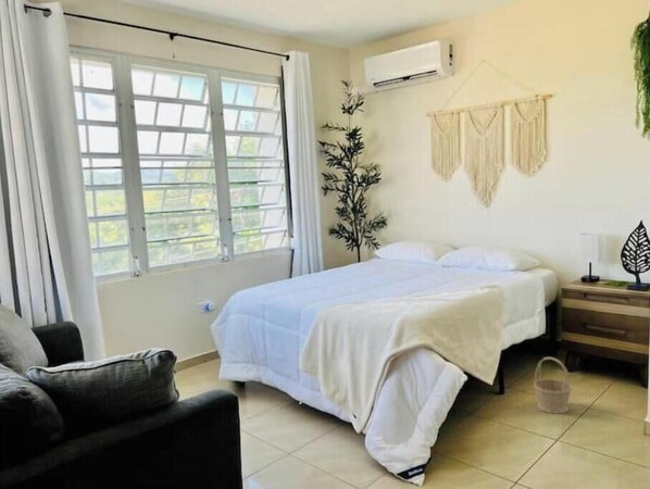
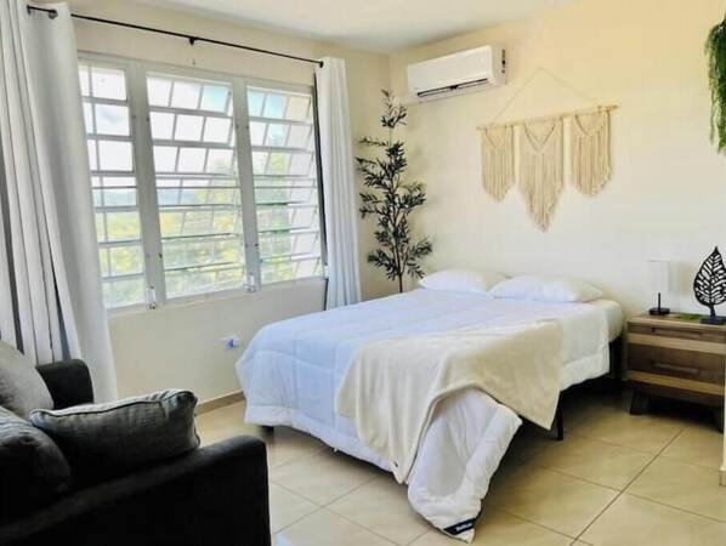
- basket (552, 381)
